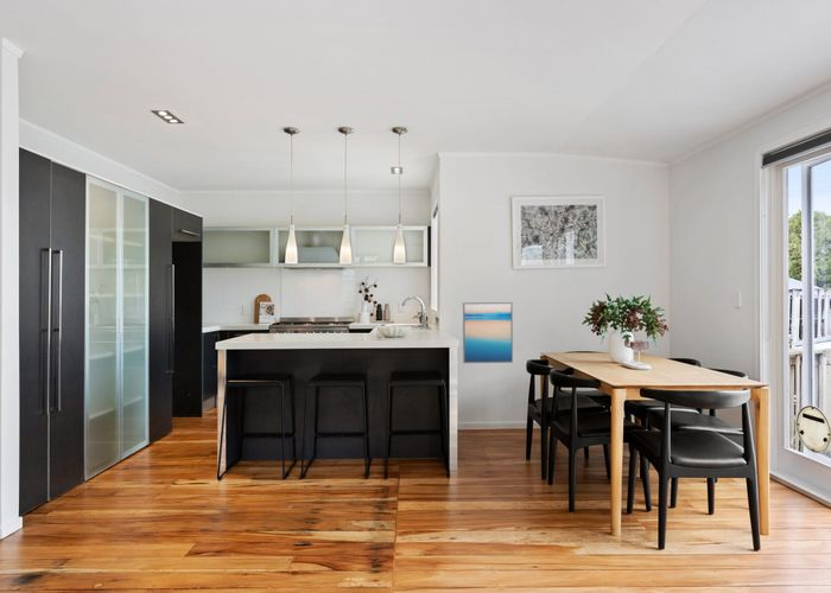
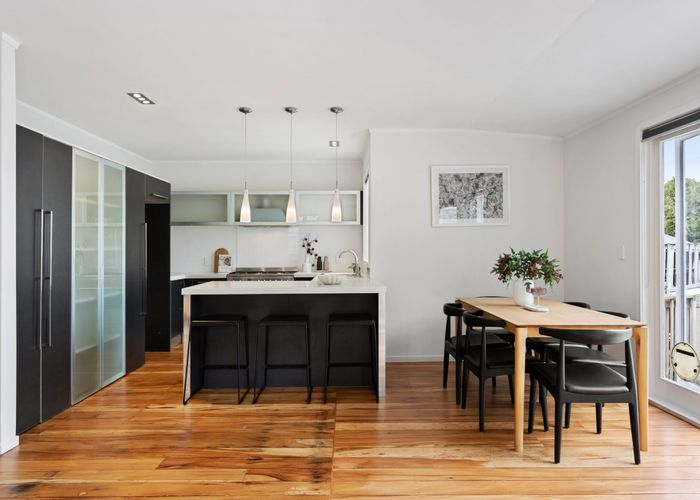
- wall art (487, 332)
